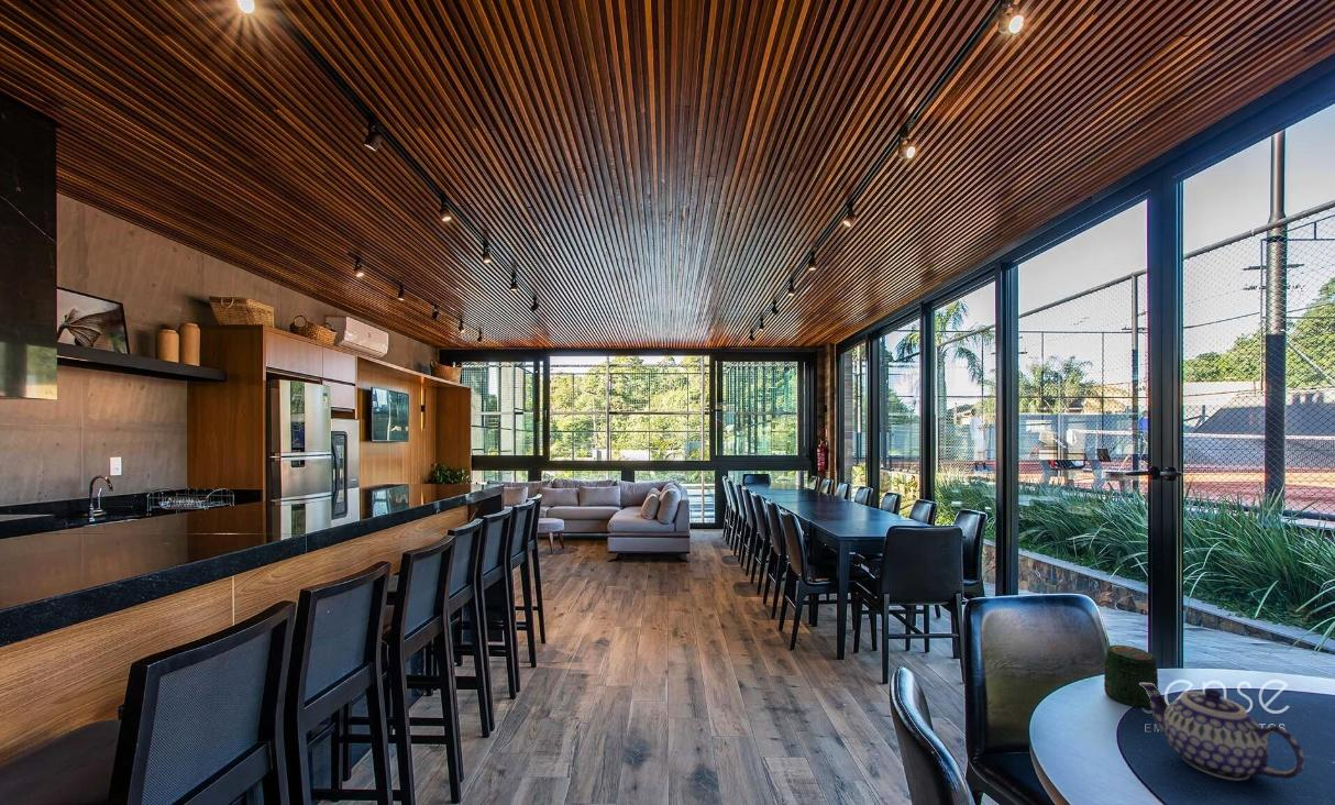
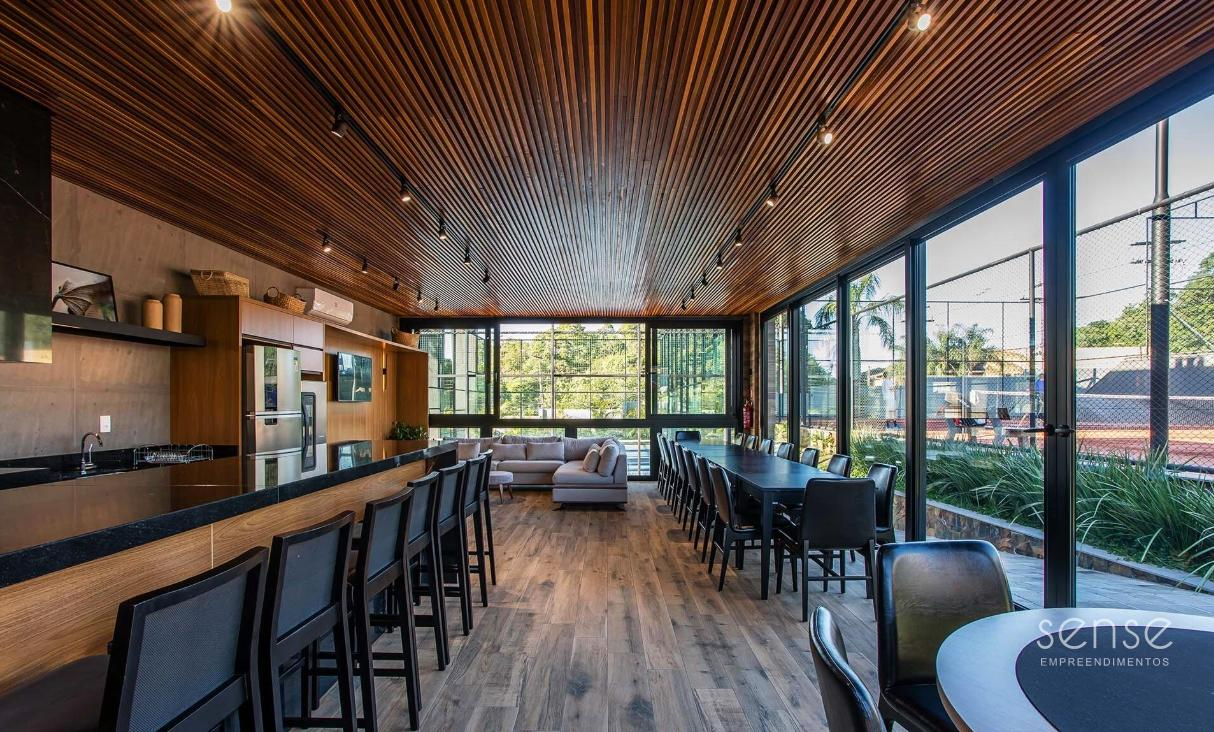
- jar (1130, 674)
- teapot (1213, 726)
